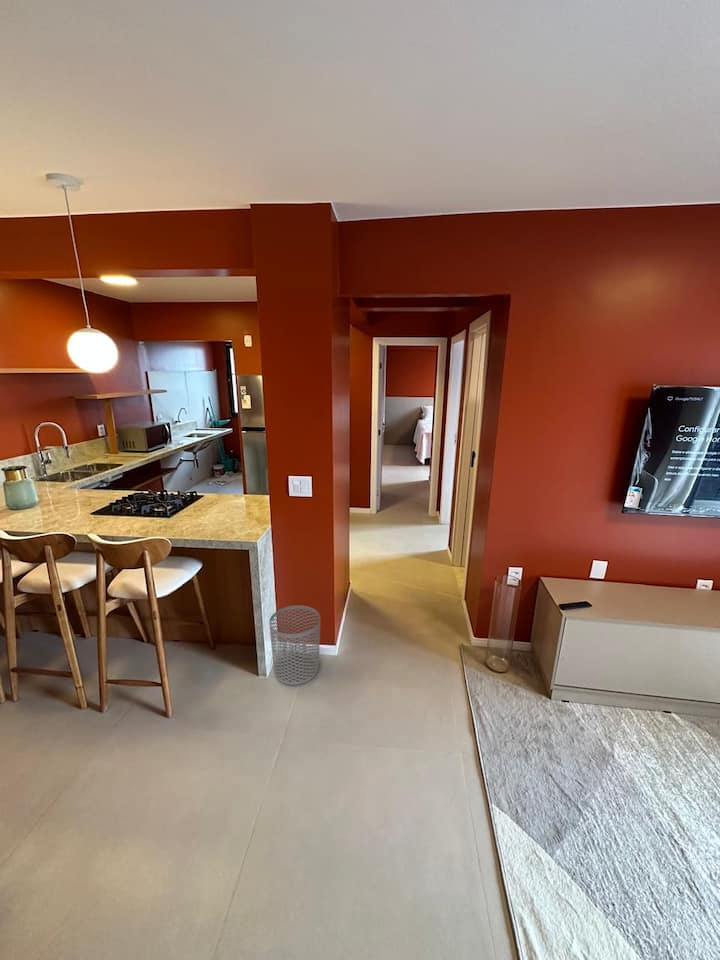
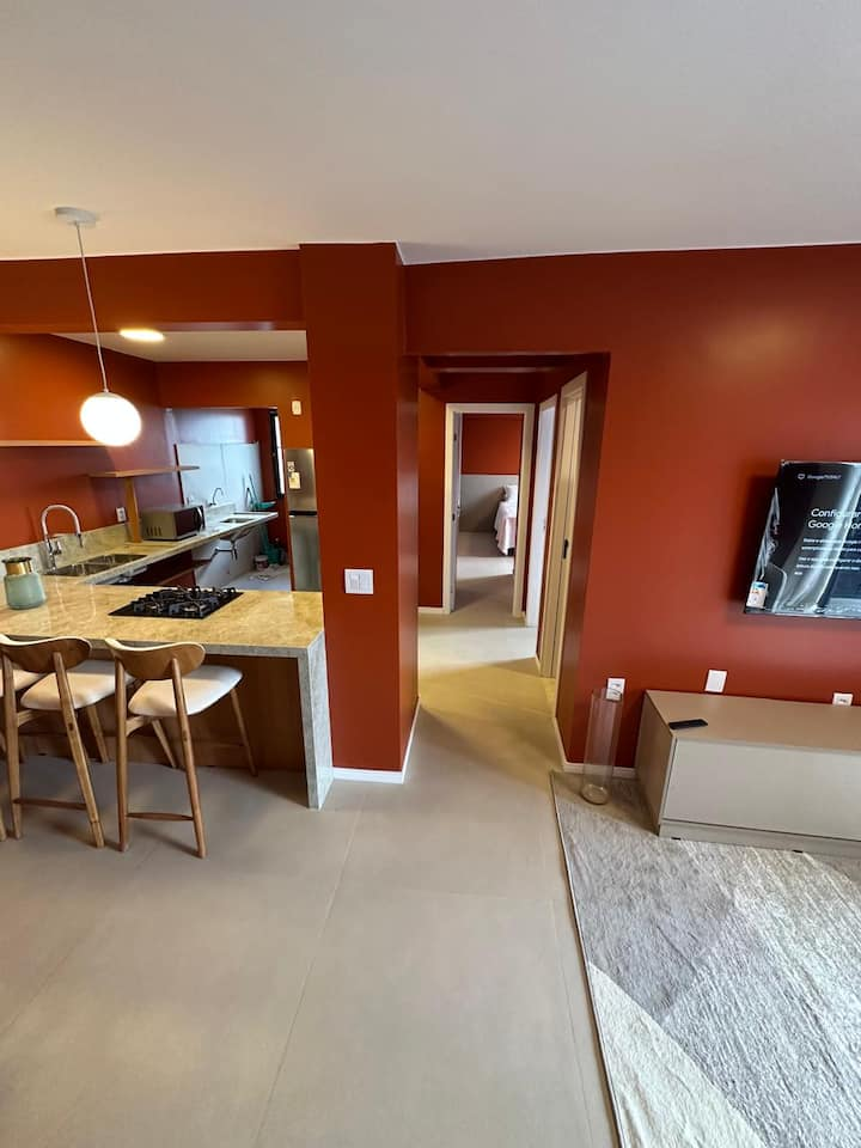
- waste bin (295, 644)
